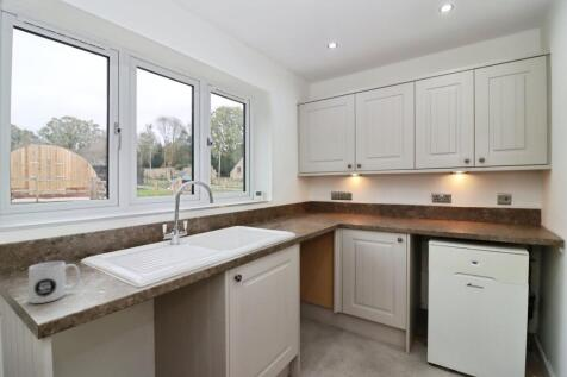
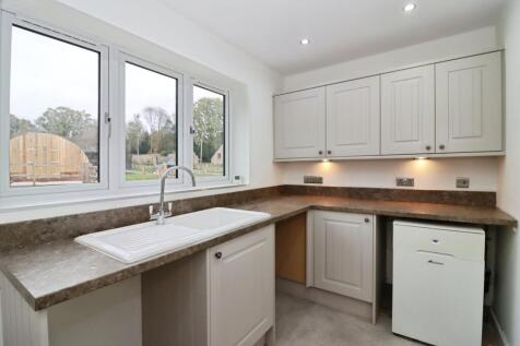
- mug (55, 279)
